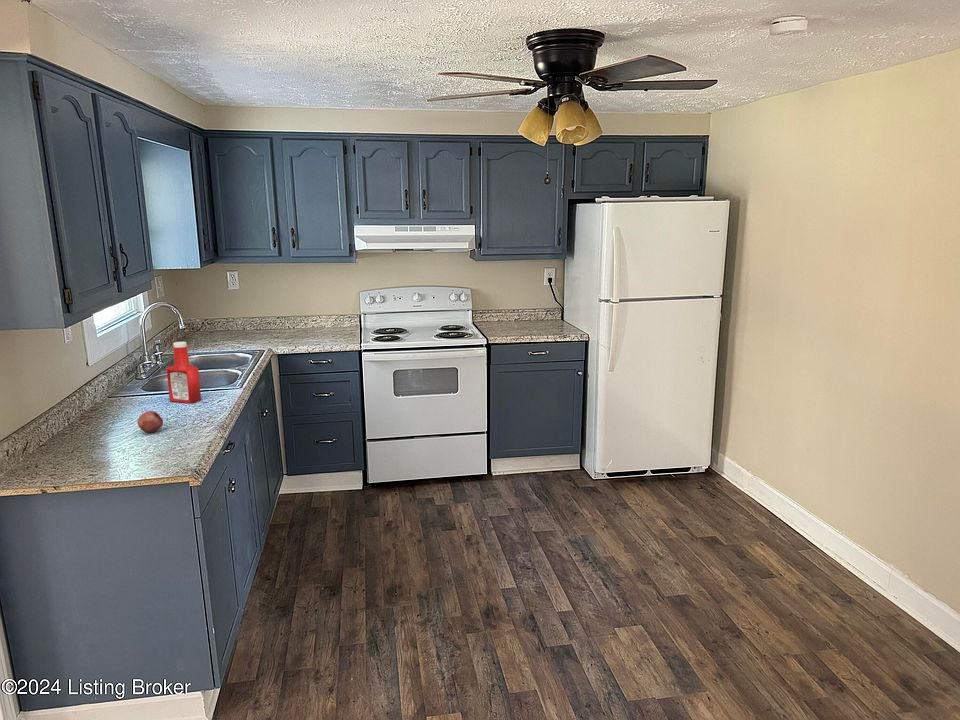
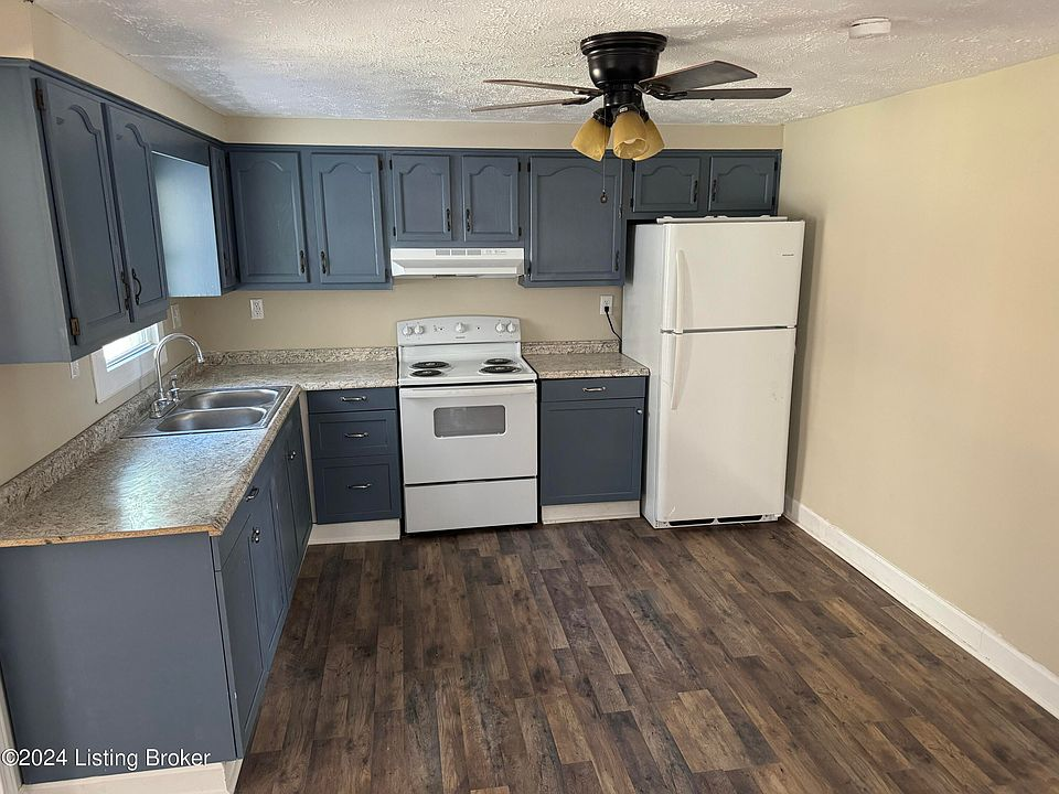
- fruit (150, 421)
- soap bottle (182, 371)
